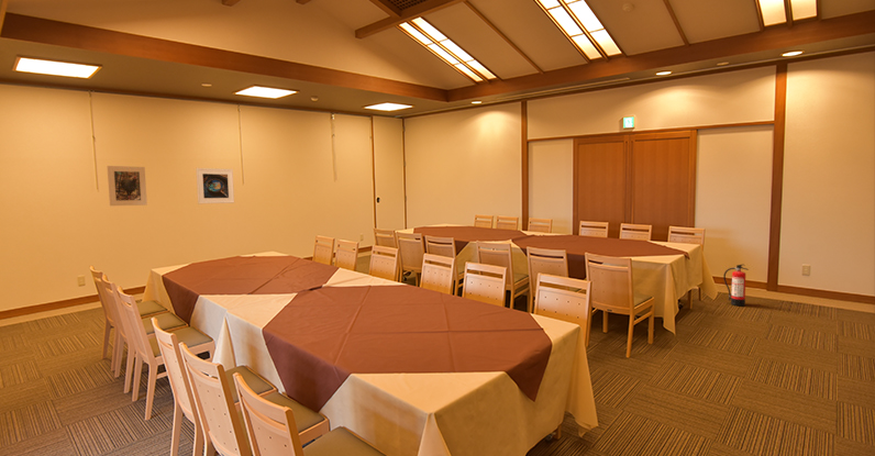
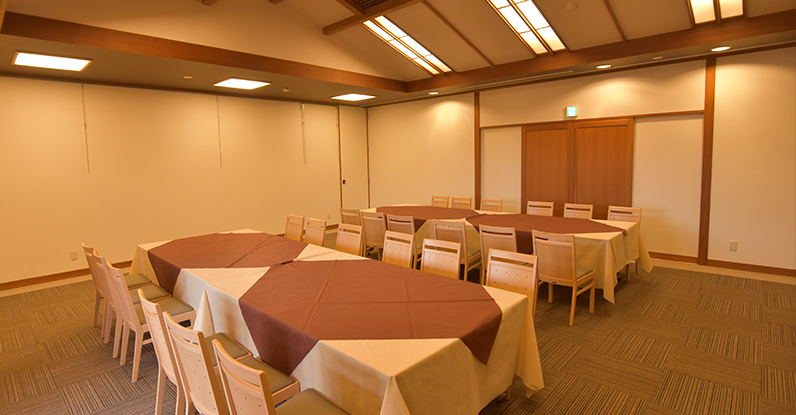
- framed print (215, 186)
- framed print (128, 186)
- fire extinguisher (735, 283)
